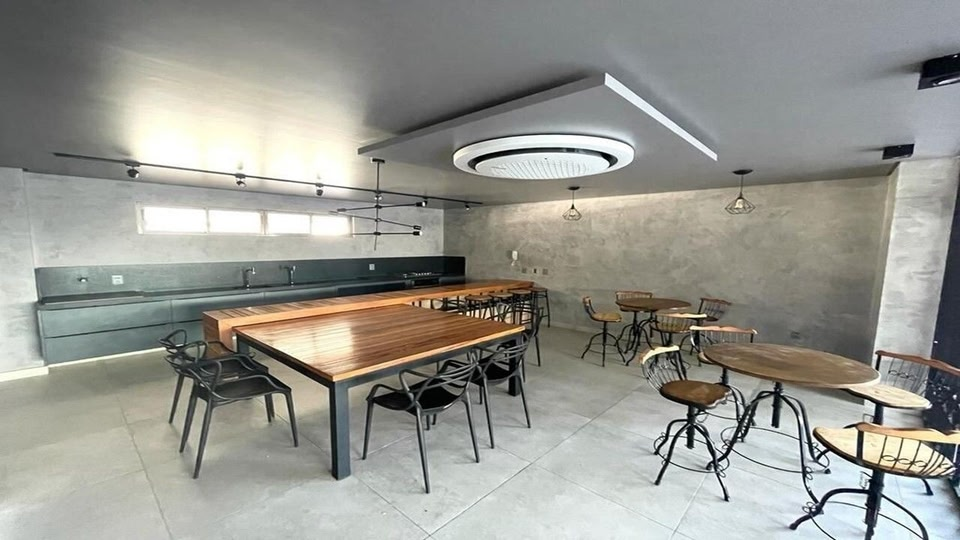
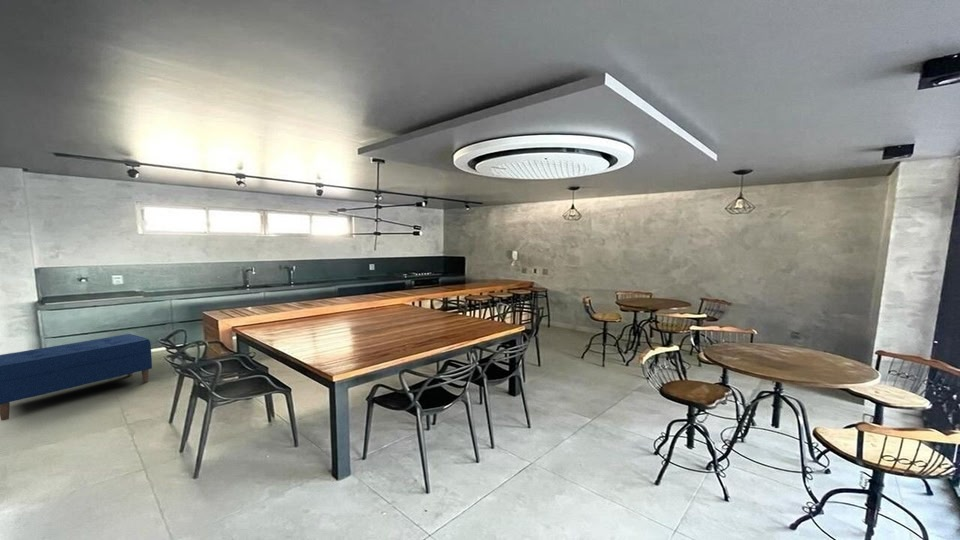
+ bench (75, 371)
